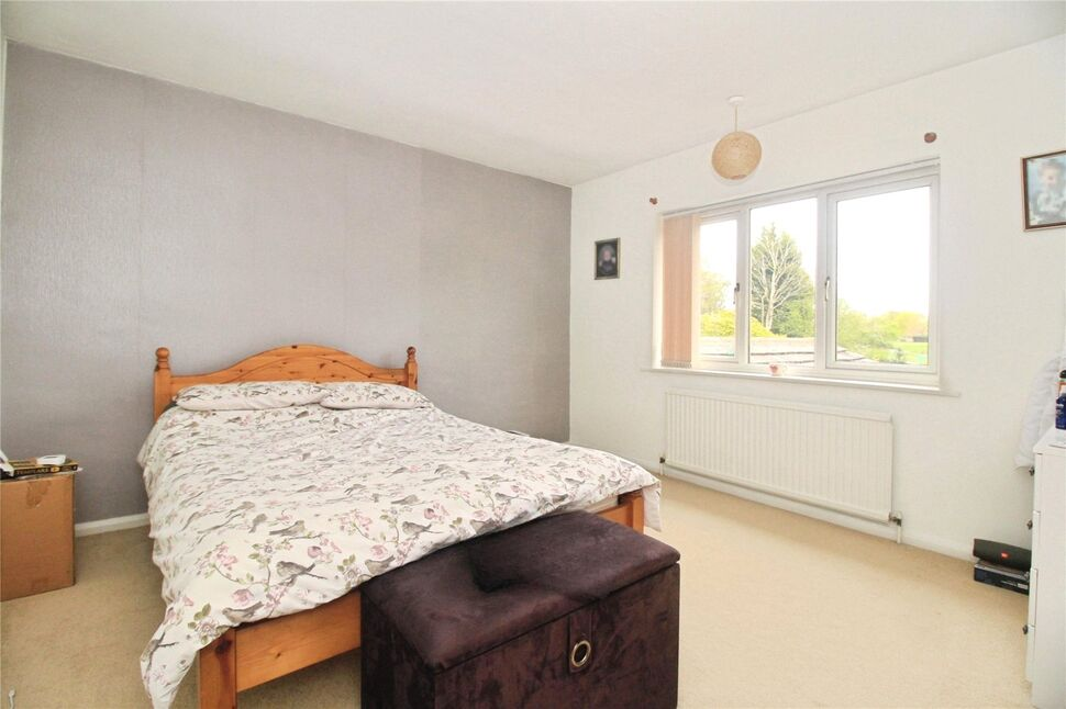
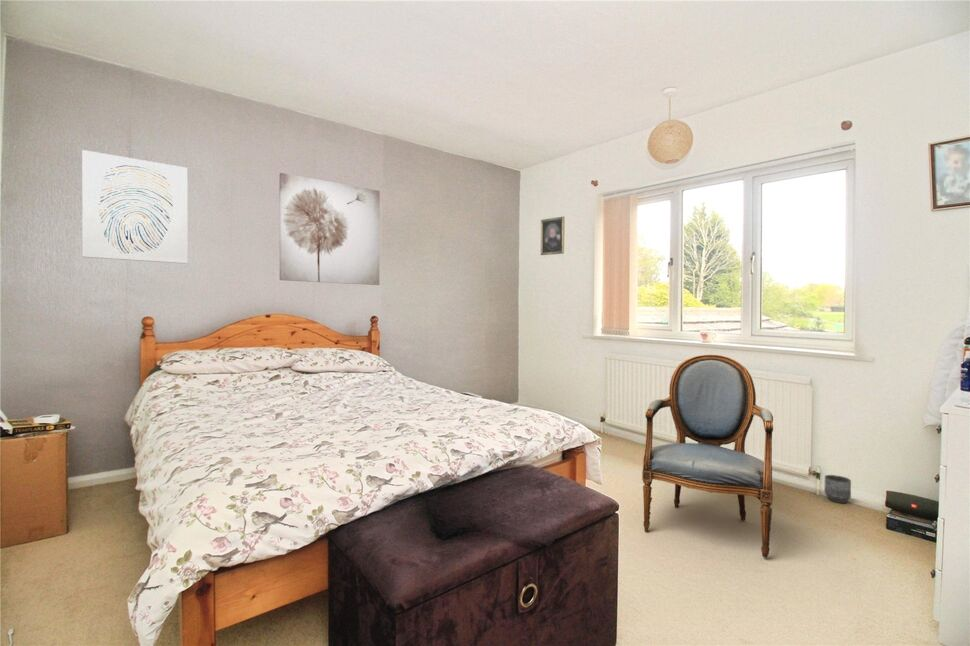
+ wall art (137, 210)
+ wall art (332, 232)
+ armchair (708, 442)
+ planter (837, 489)
